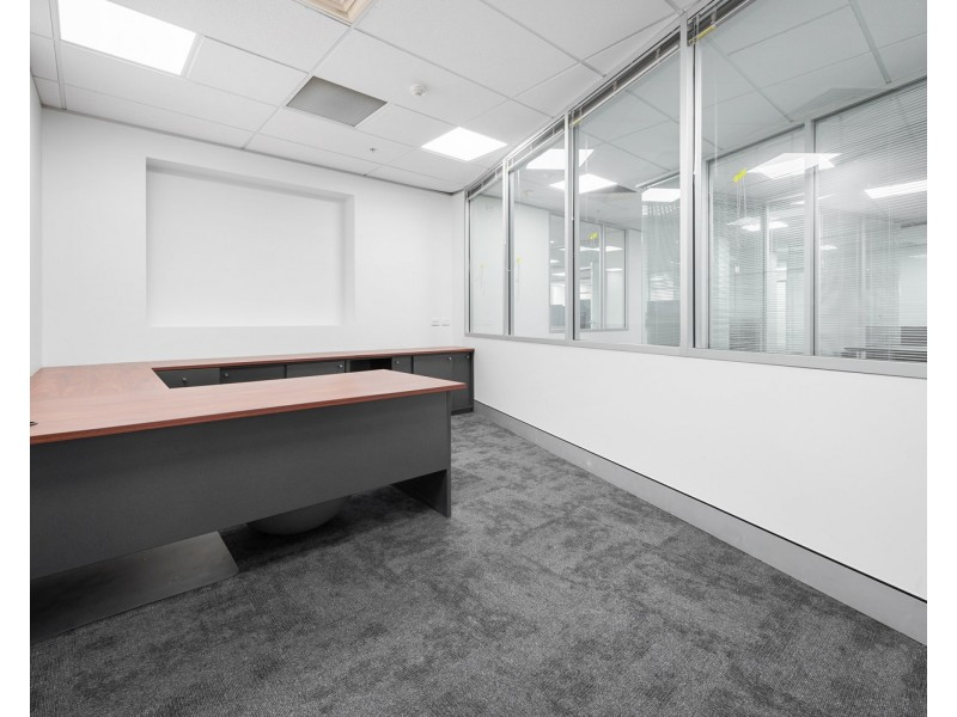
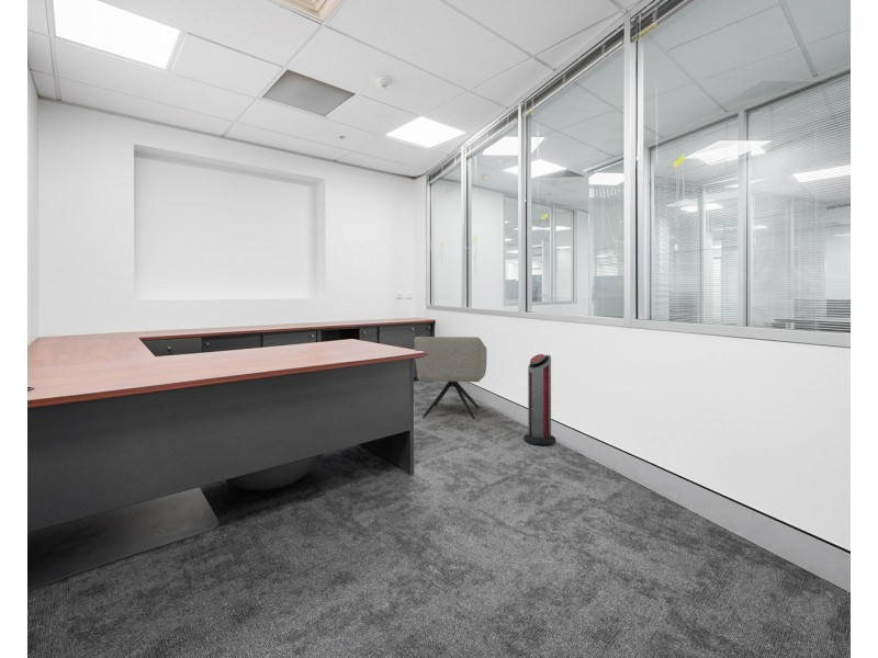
+ air purifier (539, 397)
+ chair (452, 374)
